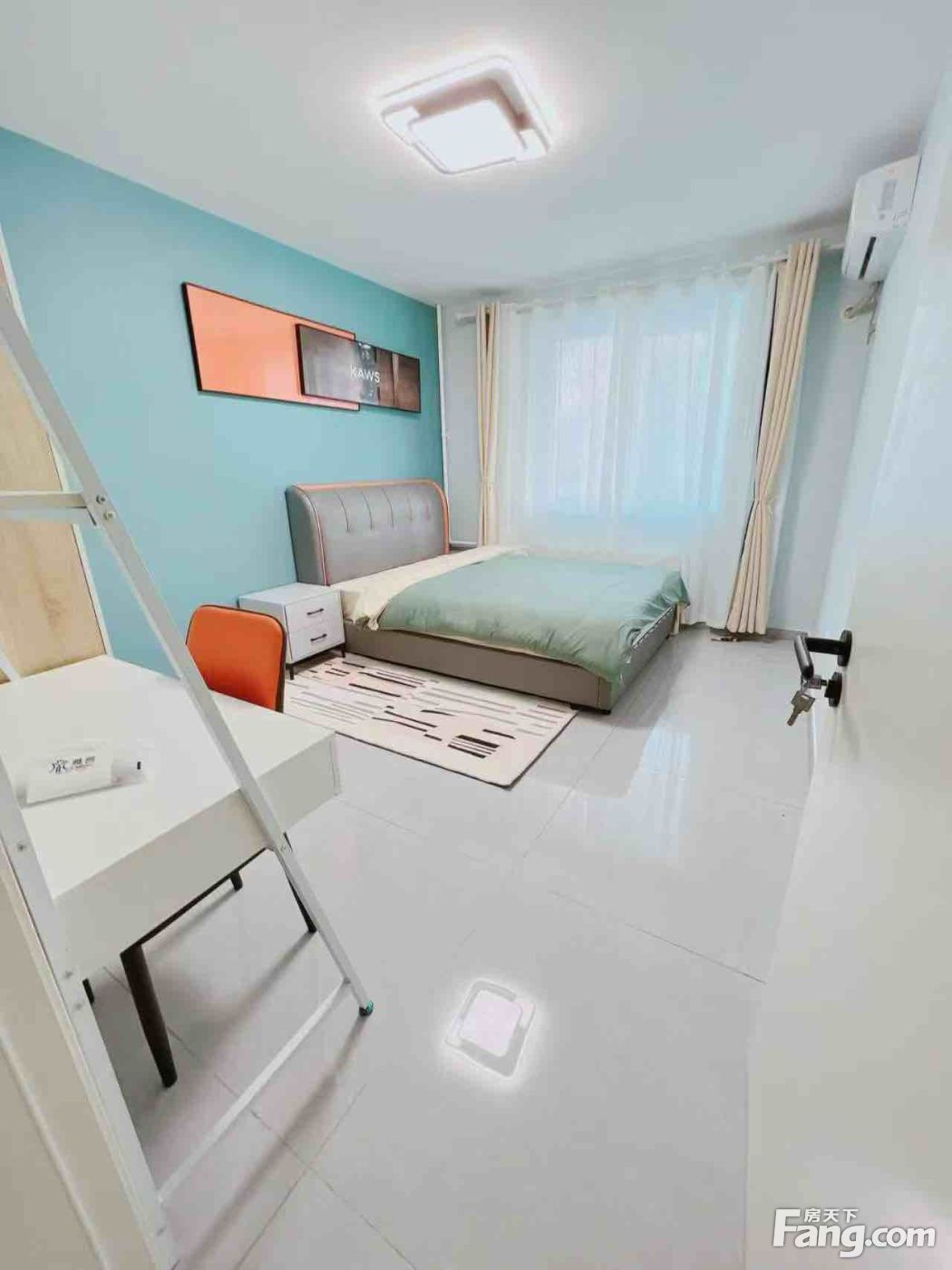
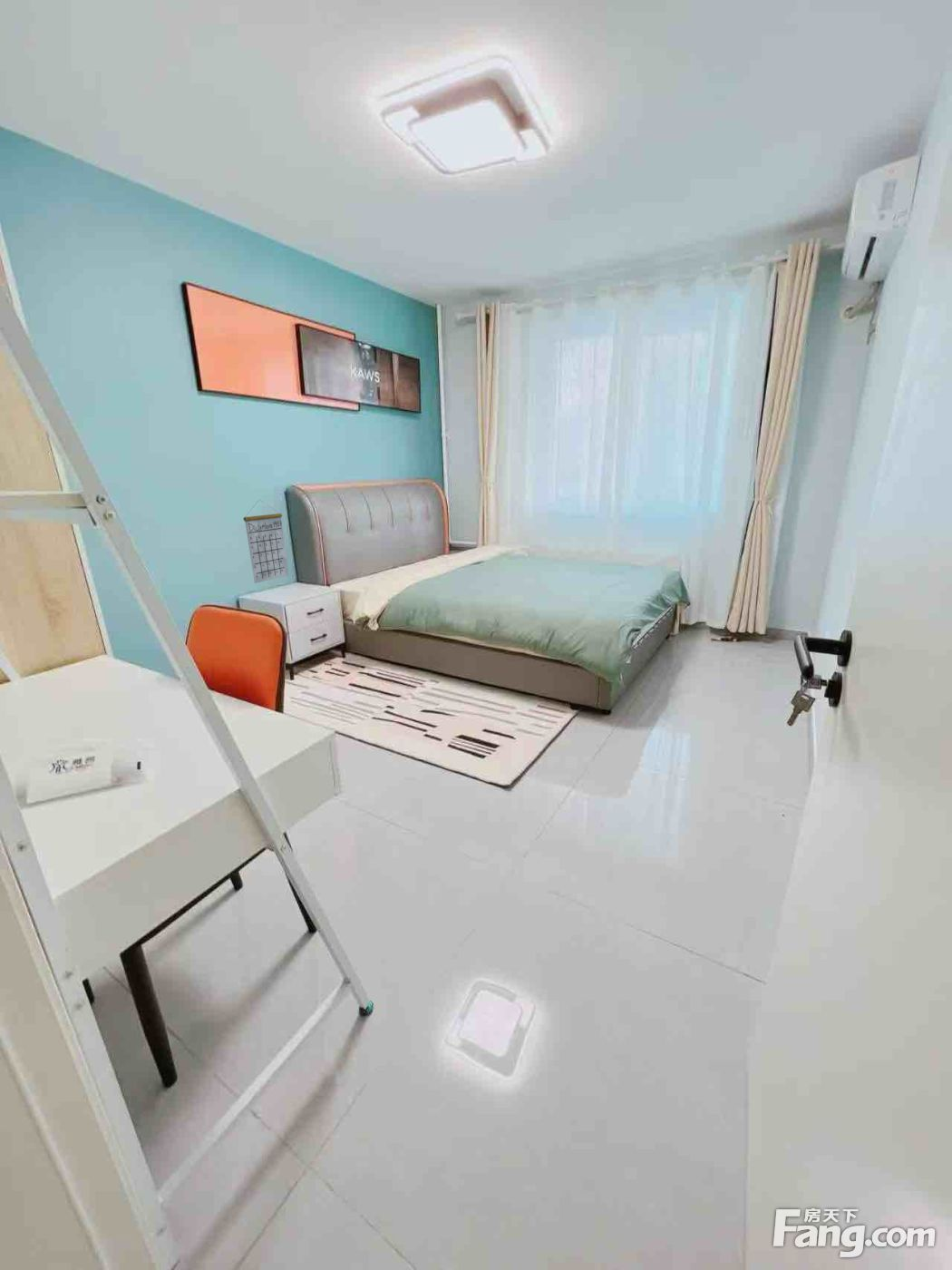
+ calendar (267, 540)
